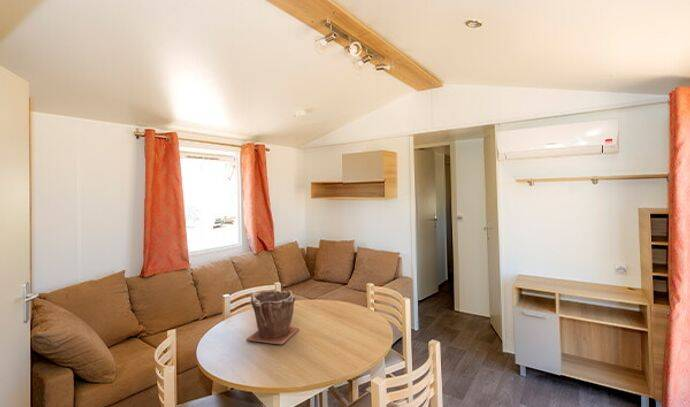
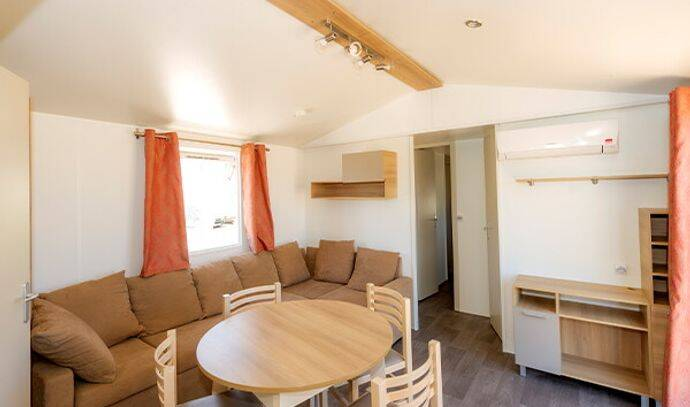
- plant pot (273, 314)
